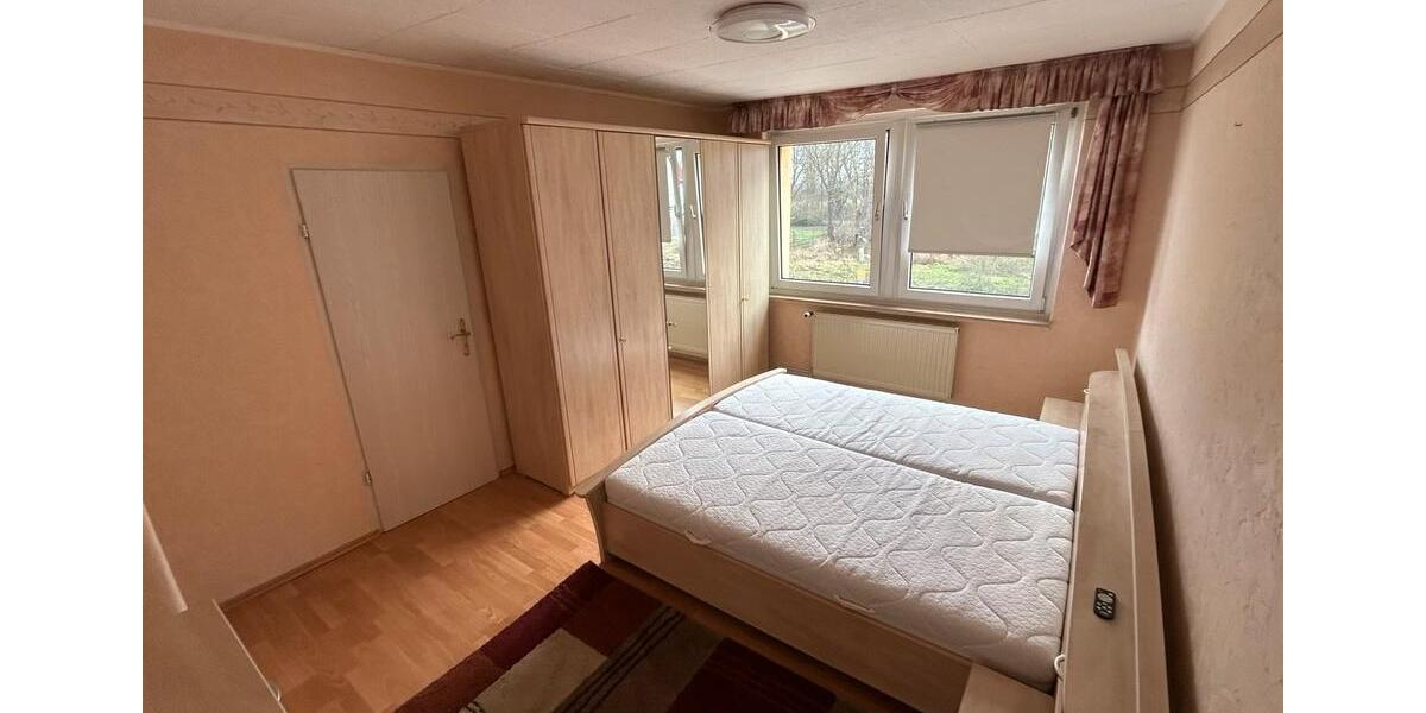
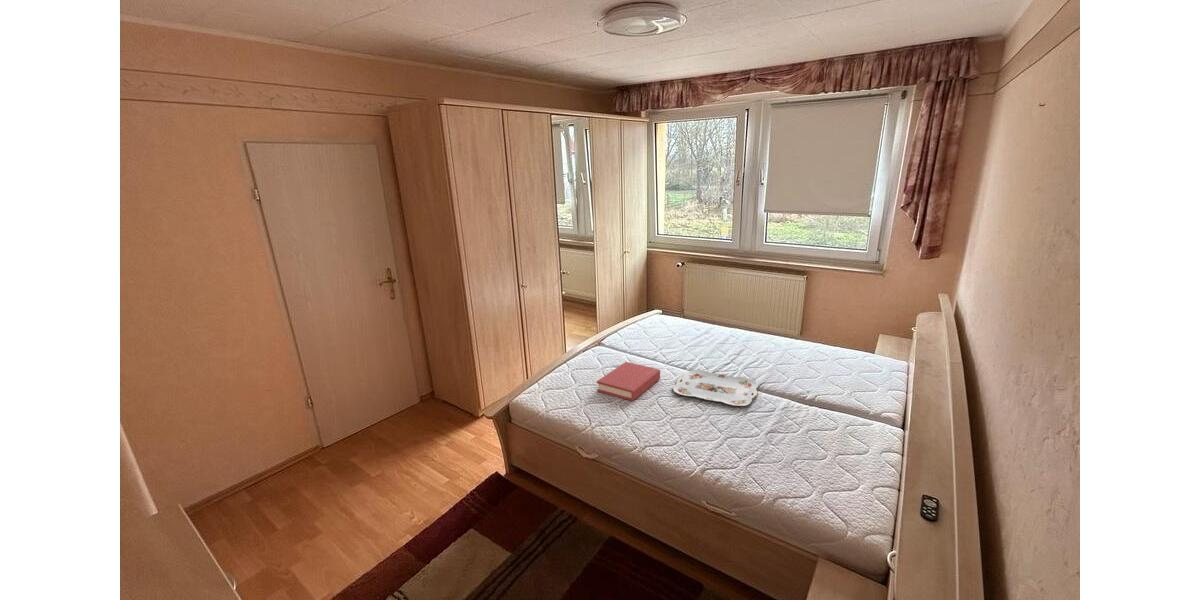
+ serving tray (715, 387)
+ hardback book (629, 380)
